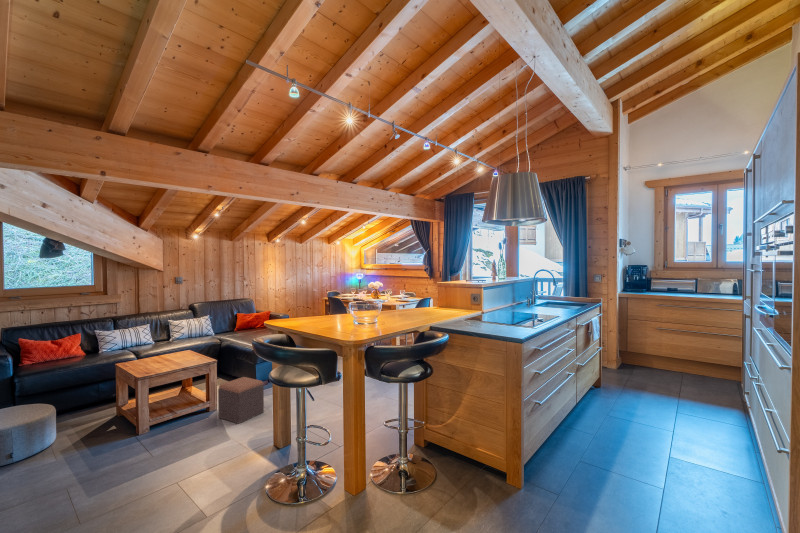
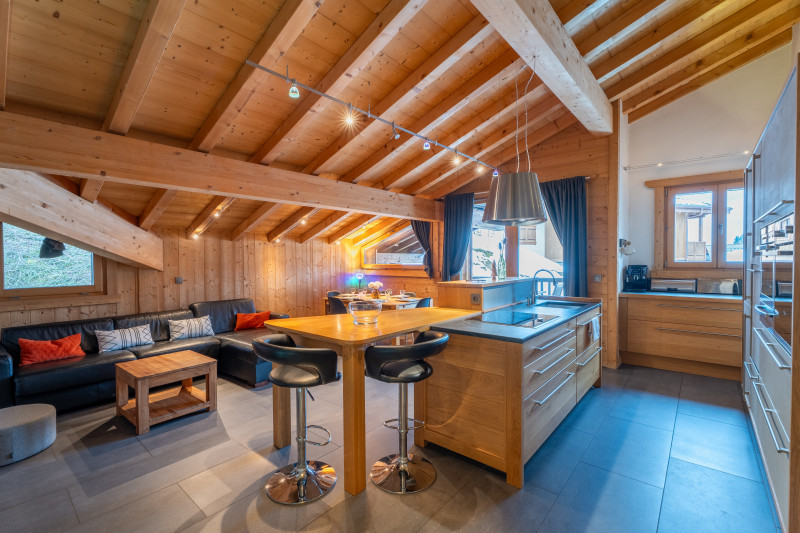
- footstool (241, 398)
